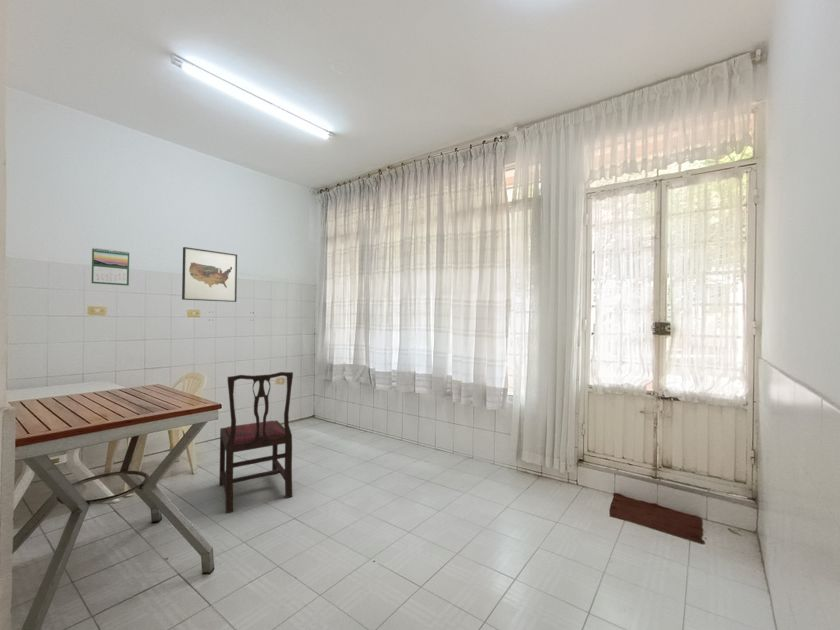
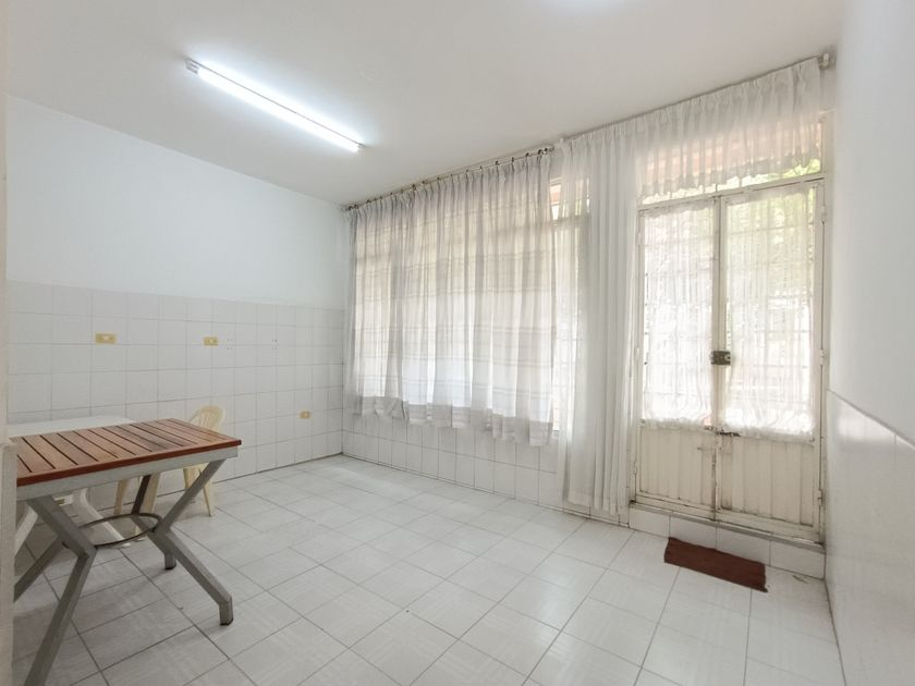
- wall art (211, 275)
- dining chair (255, 430)
- calendar (111, 266)
